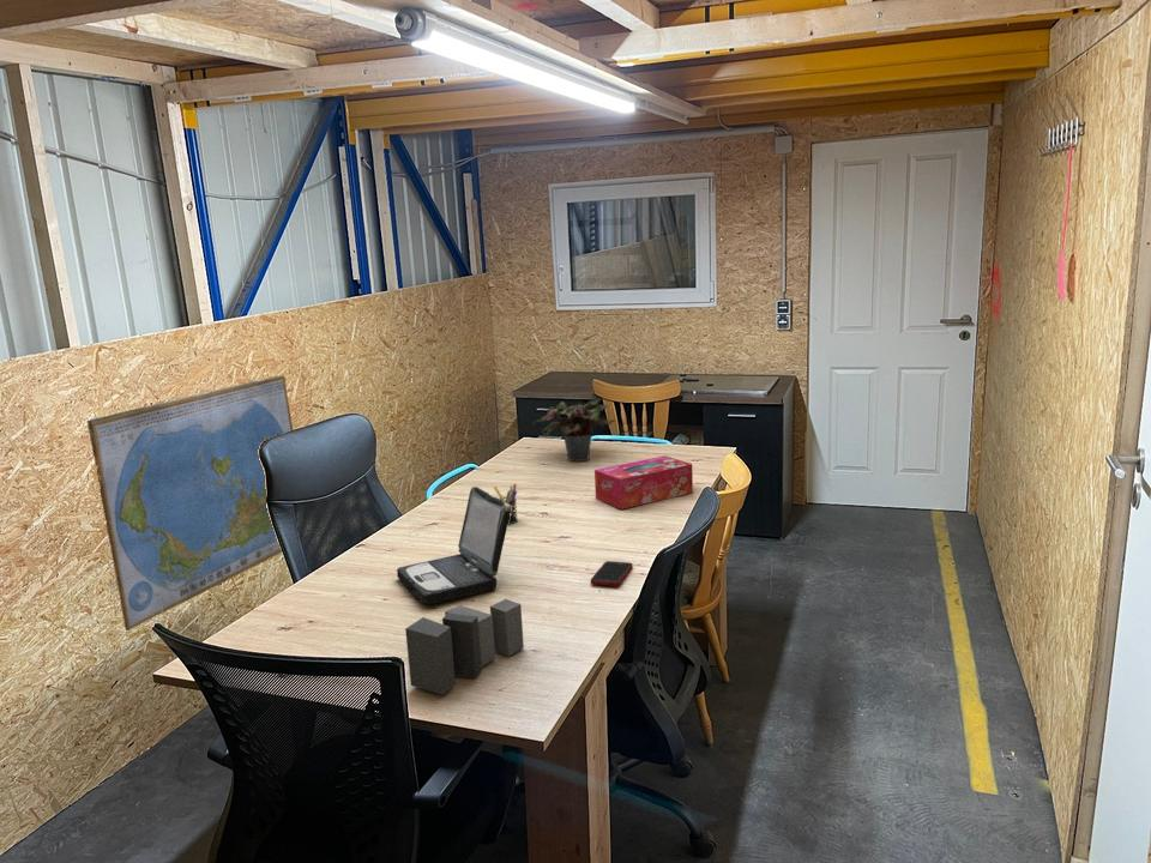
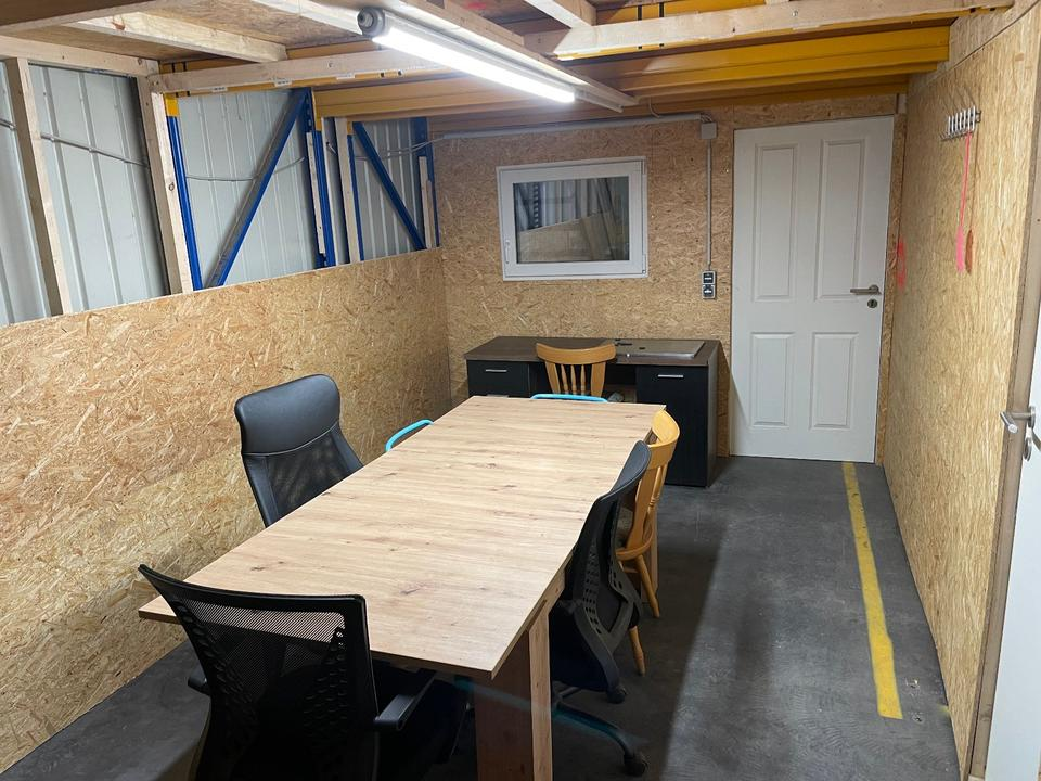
- tissue box (644, 481)
- pen holder (508, 501)
- cell phone (611, 573)
- world map (215, 488)
- potted plant (576, 430)
- speaker (466, 639)
- laptop (458, 544)
